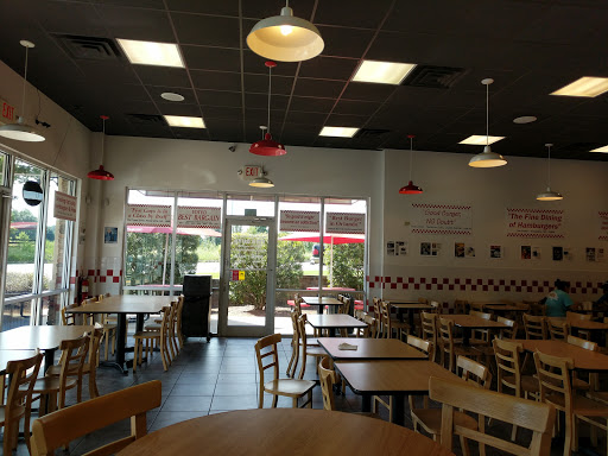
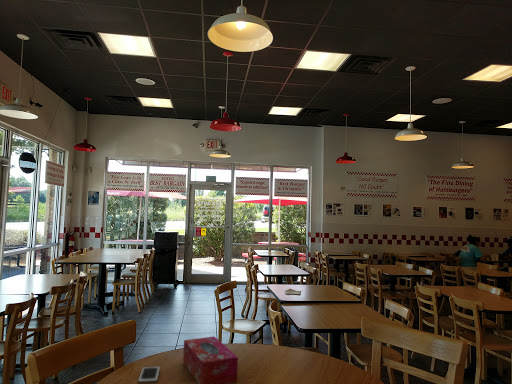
+ tissue box (208, 359)
+ cell phone (149, 374)
